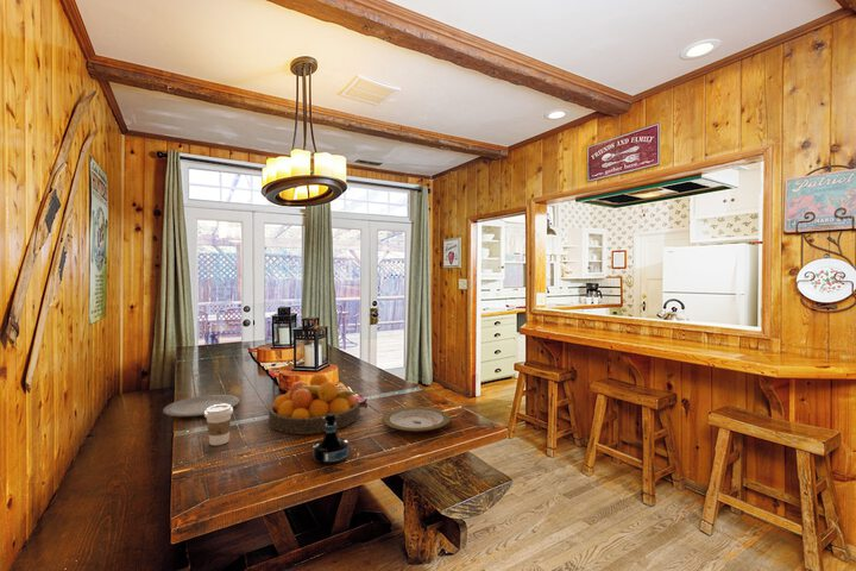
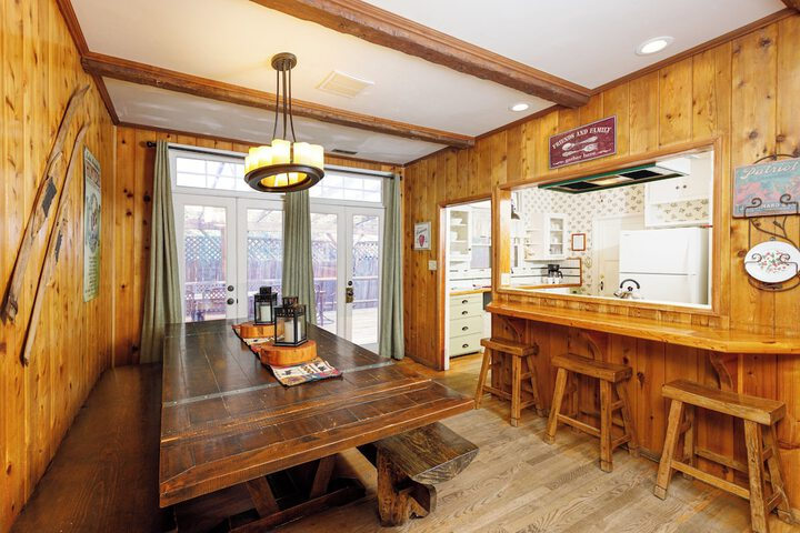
- plate (416, 420)
- plate (202, 406)
- fruit bowl (315, 399)
- tequila bottle (331, 435)
- coffee cup (219, 423)
